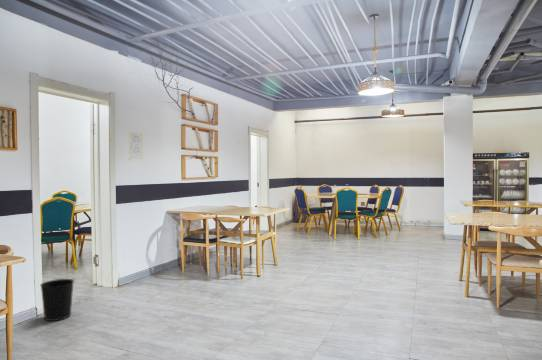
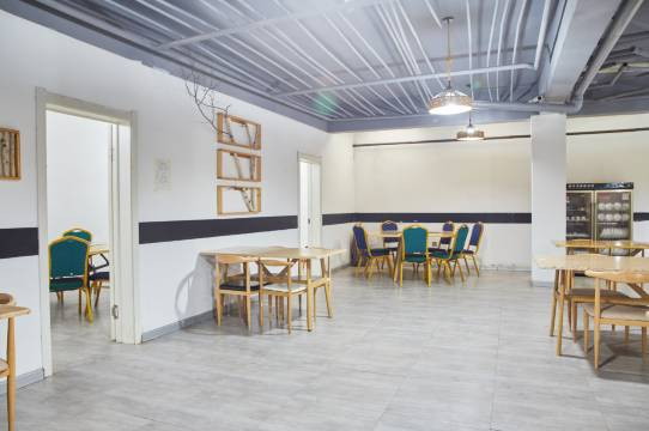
- wastebasket (57, 299)
